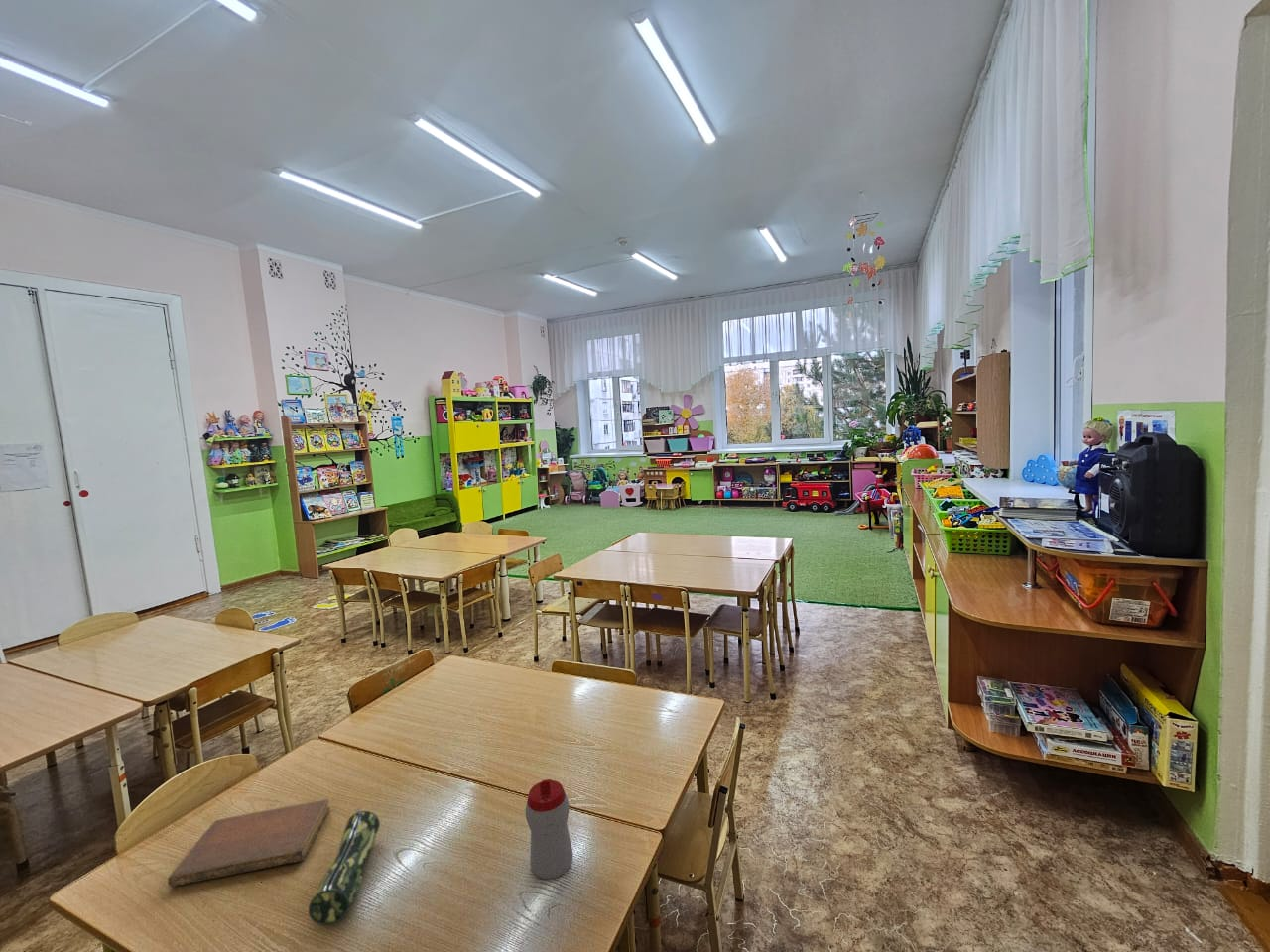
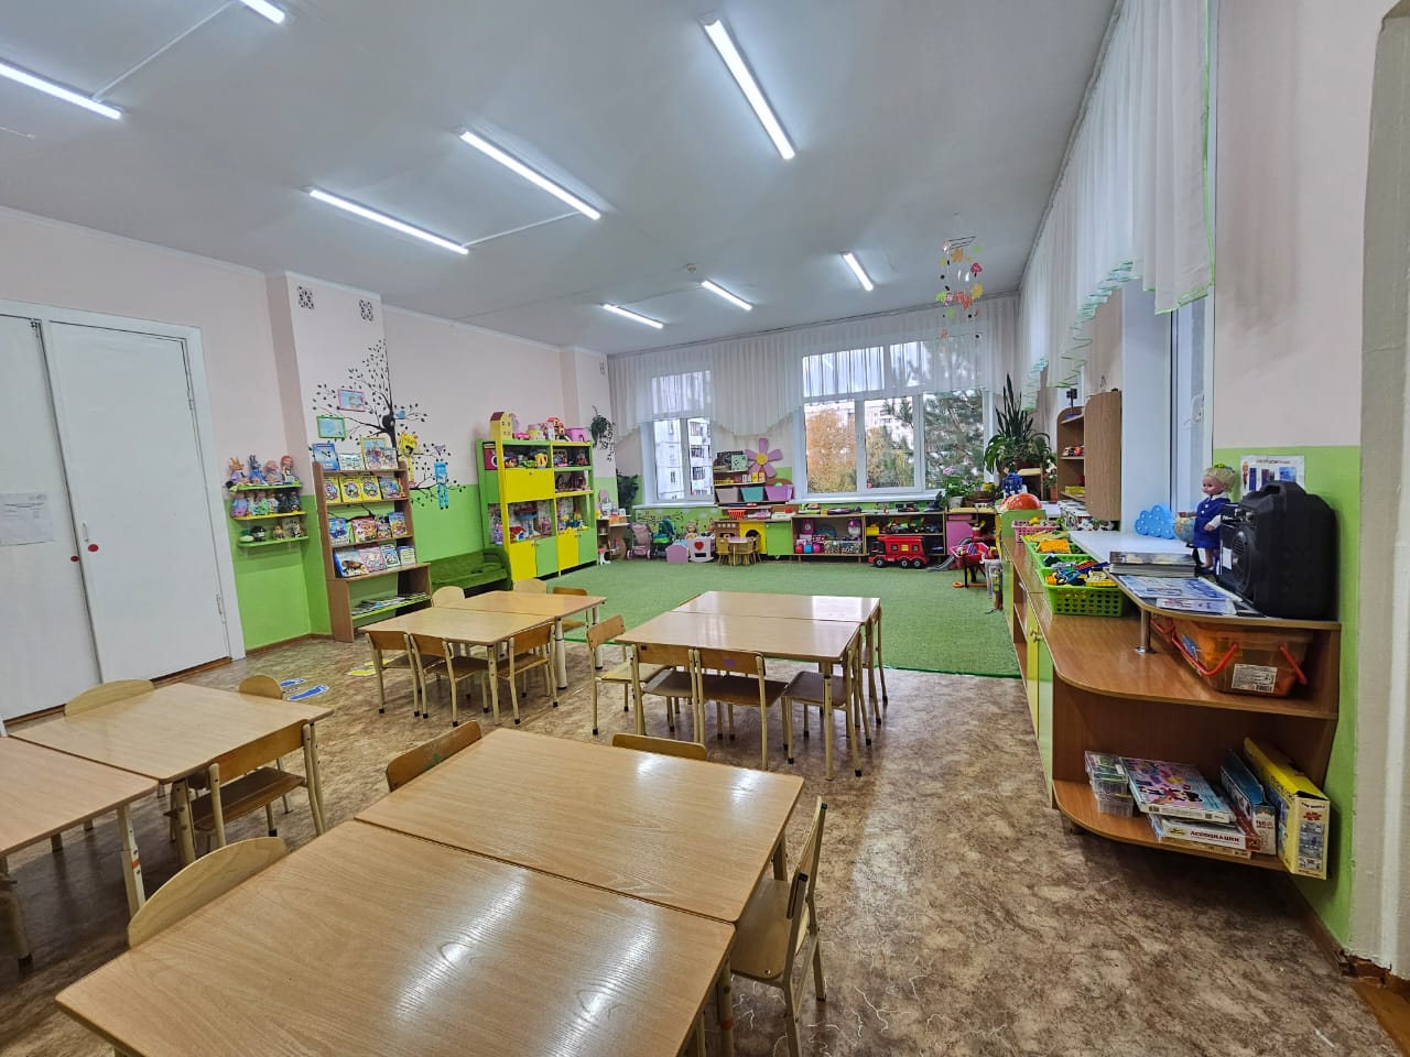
- notebook (256, 839)
- sippy cup (548, 821)
- pencil case (348, 862)
